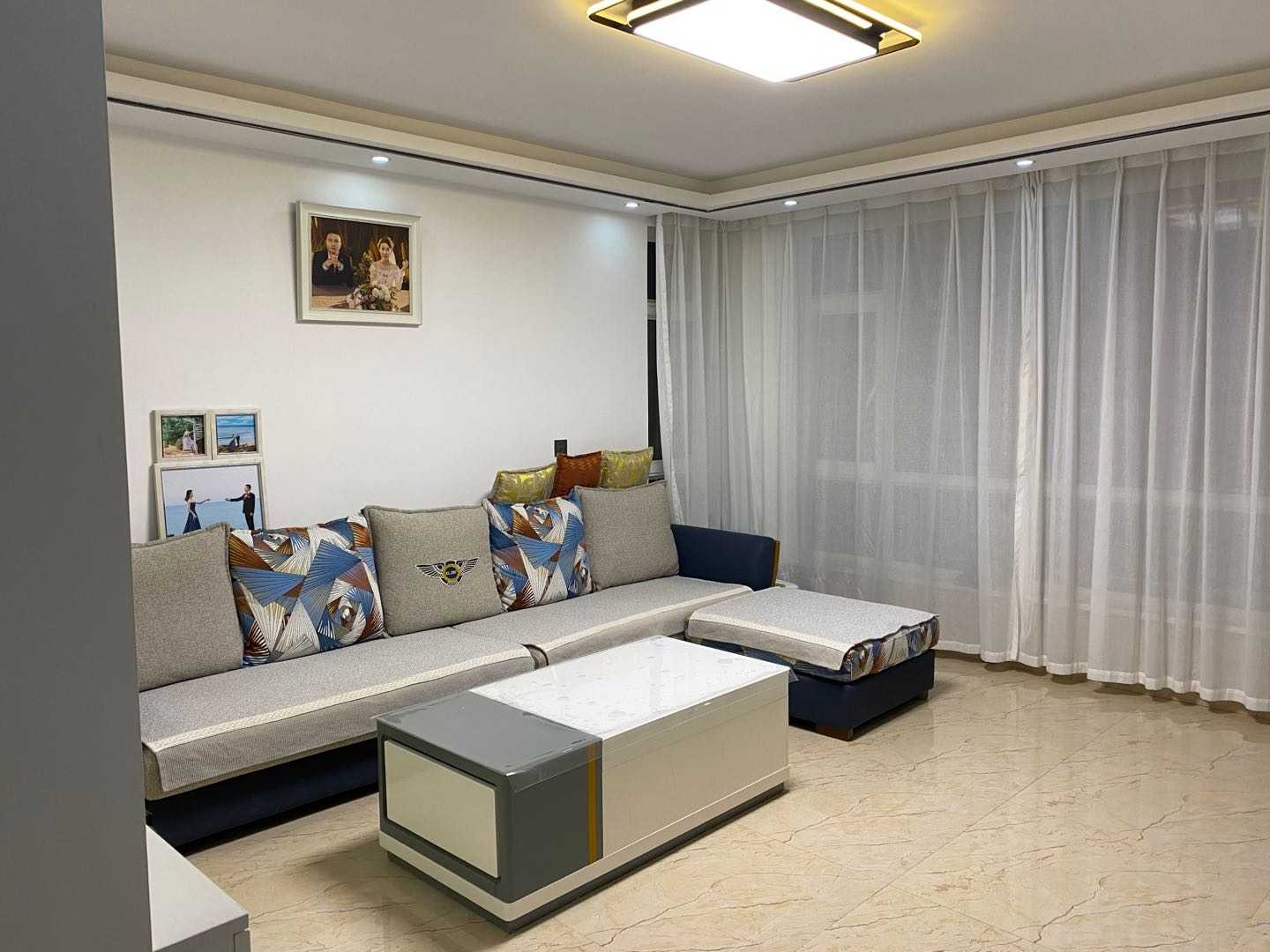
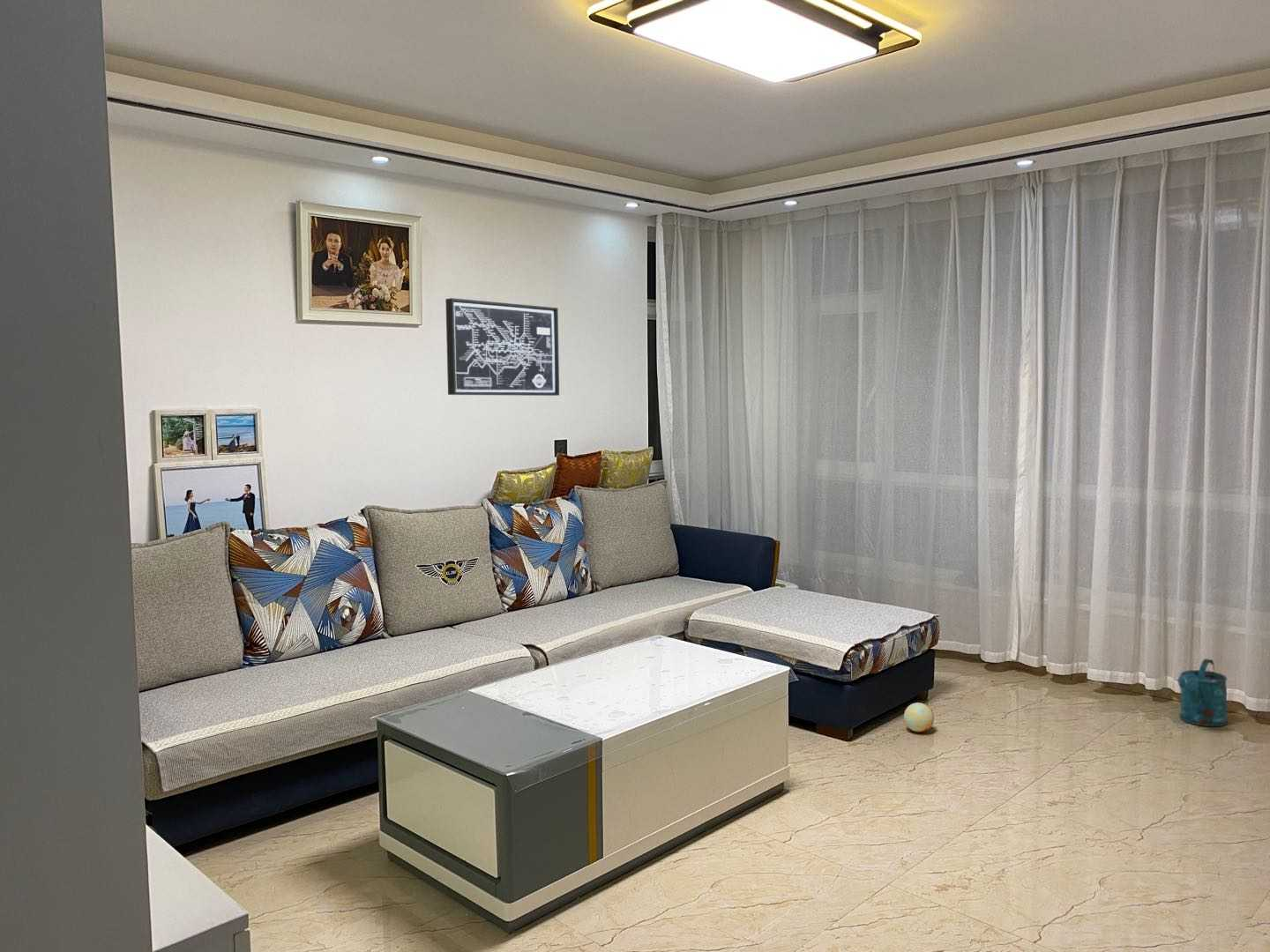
+ wall art (504, 349)
+ watering can (1199, 694)
+ ball (918, 717)
